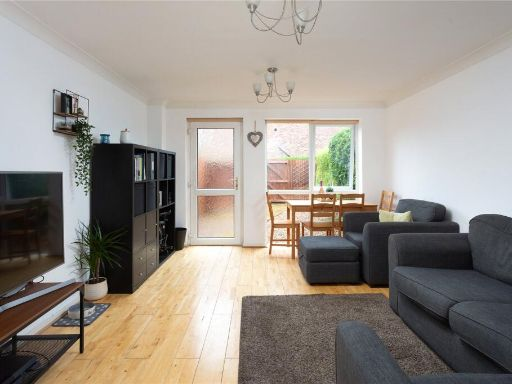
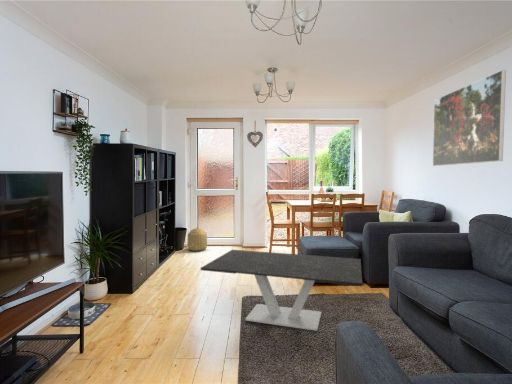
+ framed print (463, 125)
+ coffee table (274, 295)
+ basket (197, 238)
